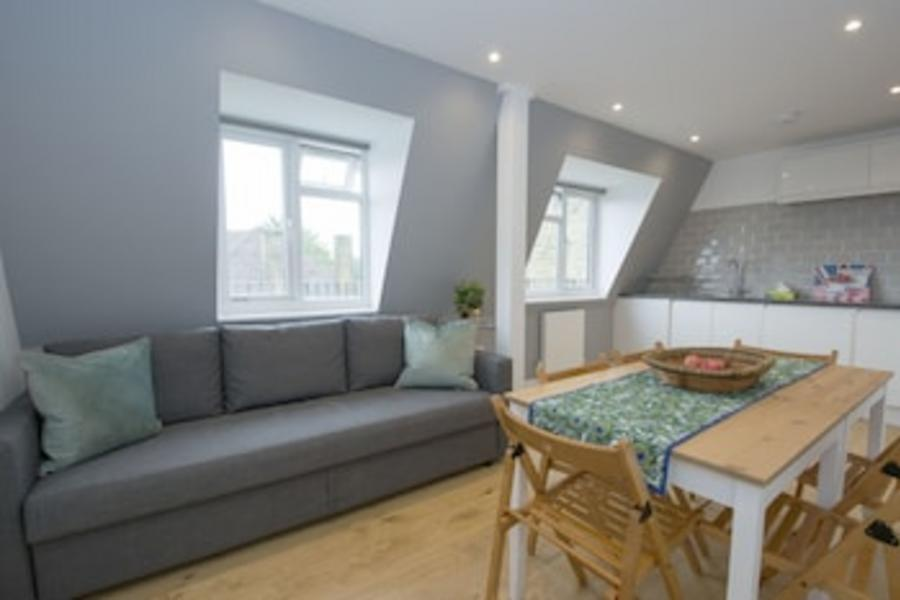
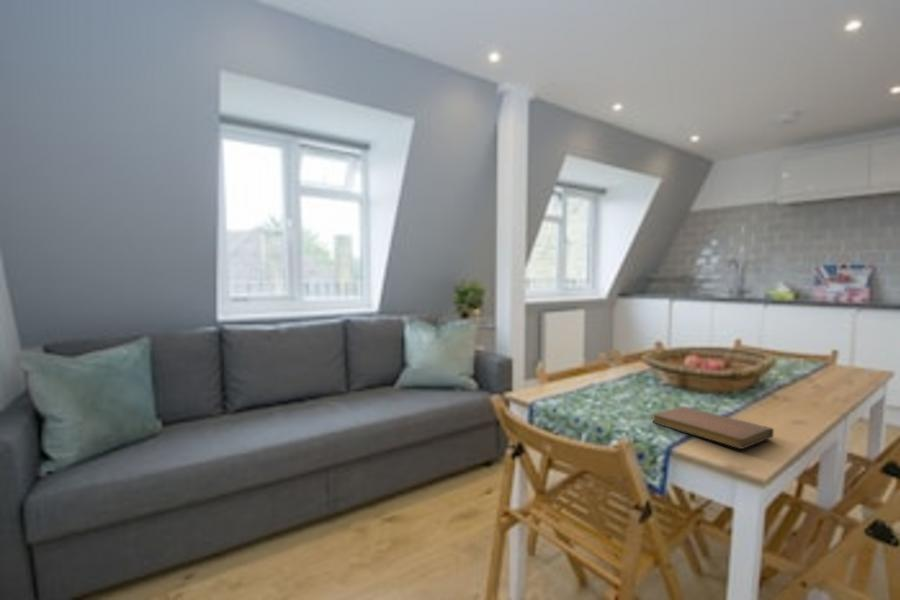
+ notebook (709, 424)
